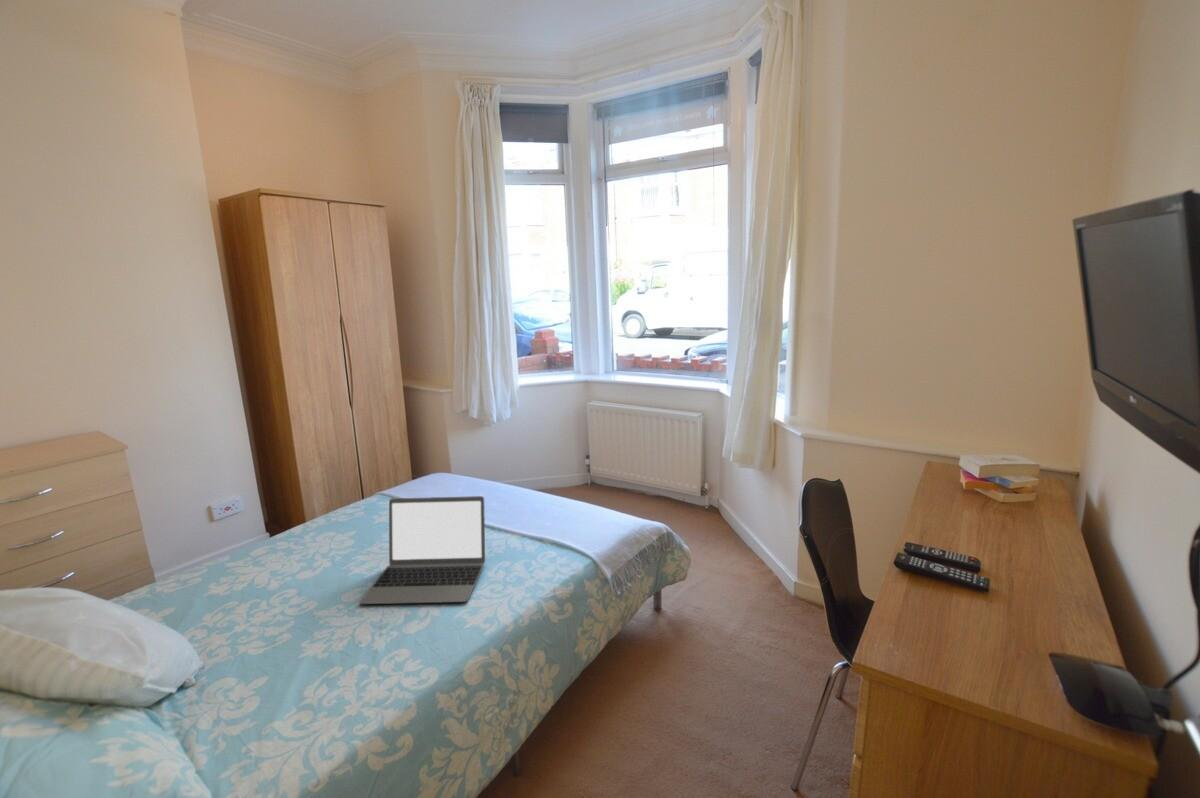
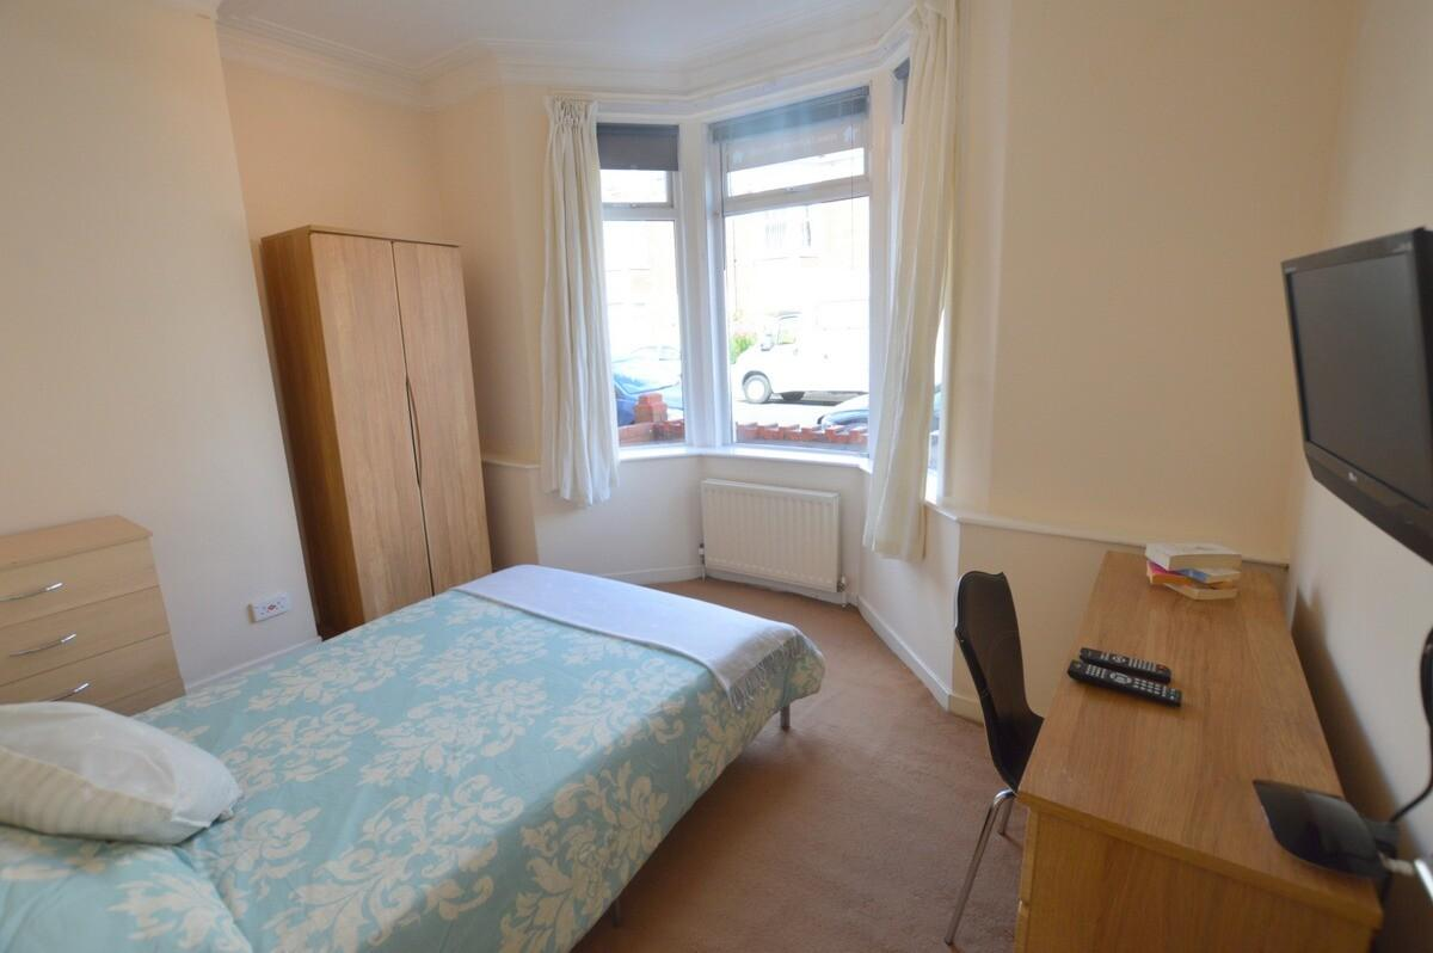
- laptop (425, 547)
